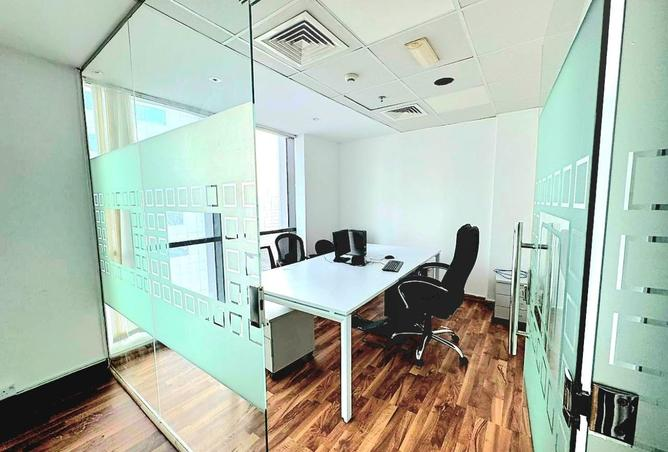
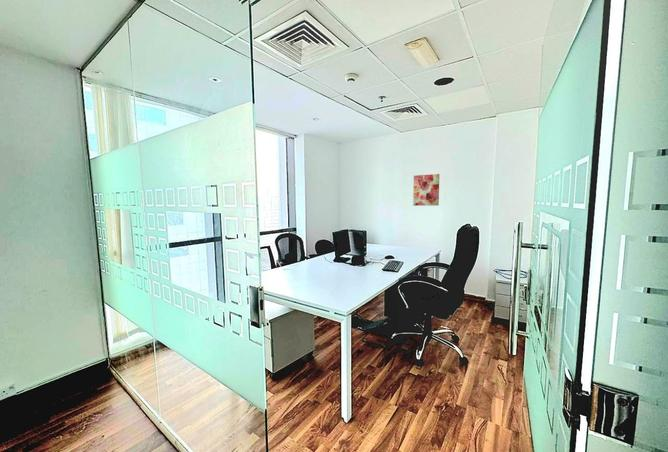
+ wall art (425, 190)
